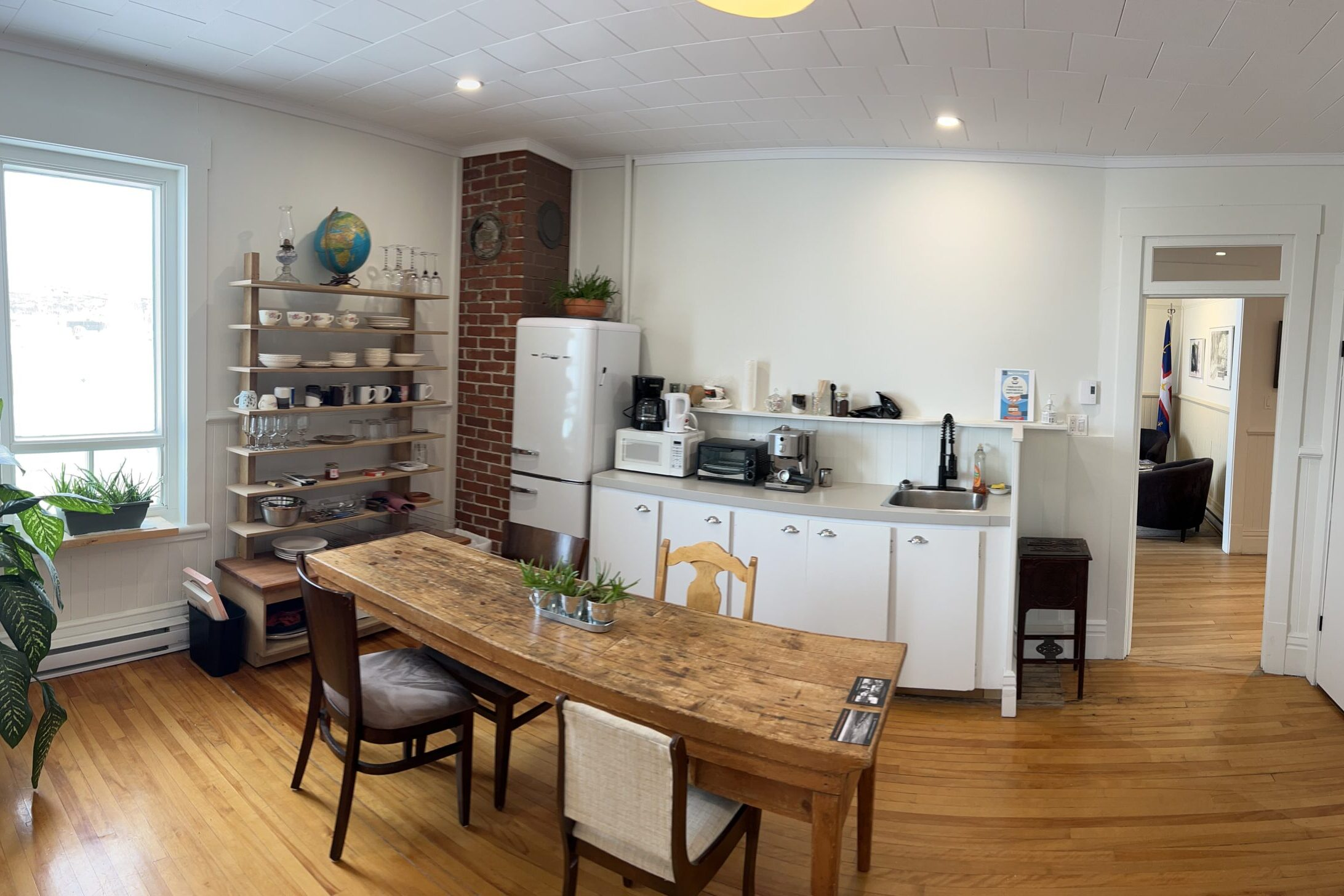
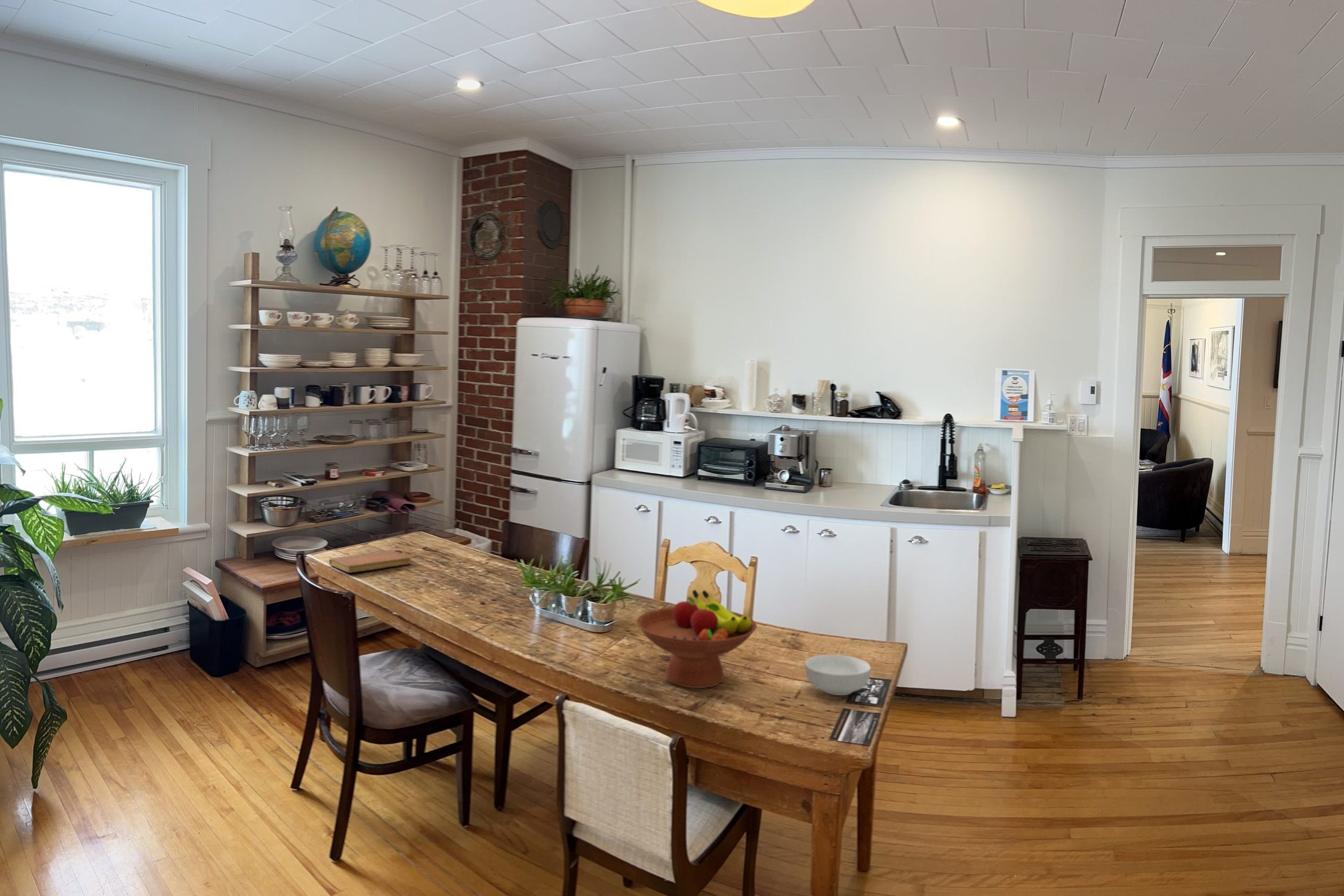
+ fruit bowl (695, 639)
+ cereal bowl (837, 677)
+ notebook (370, 561)
